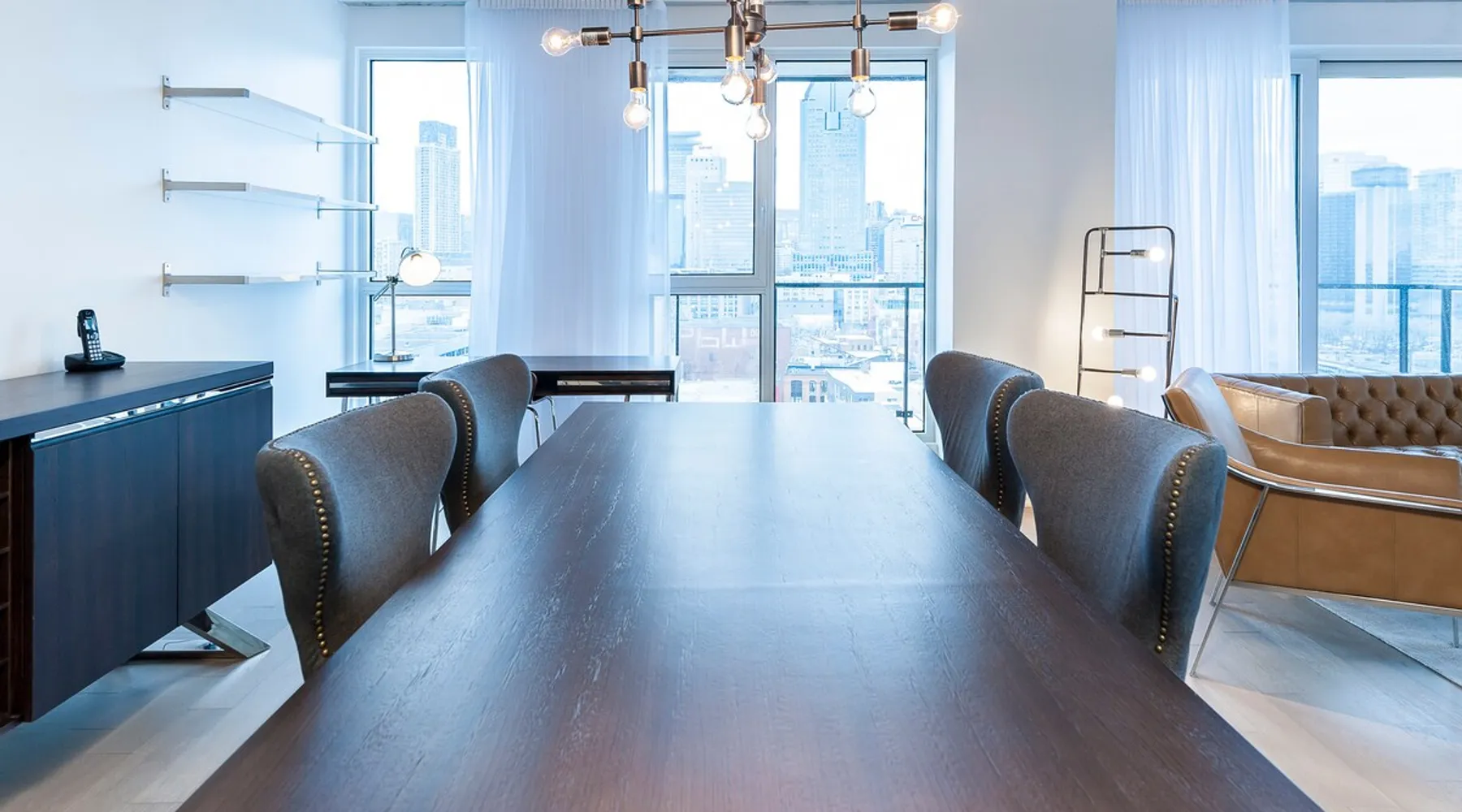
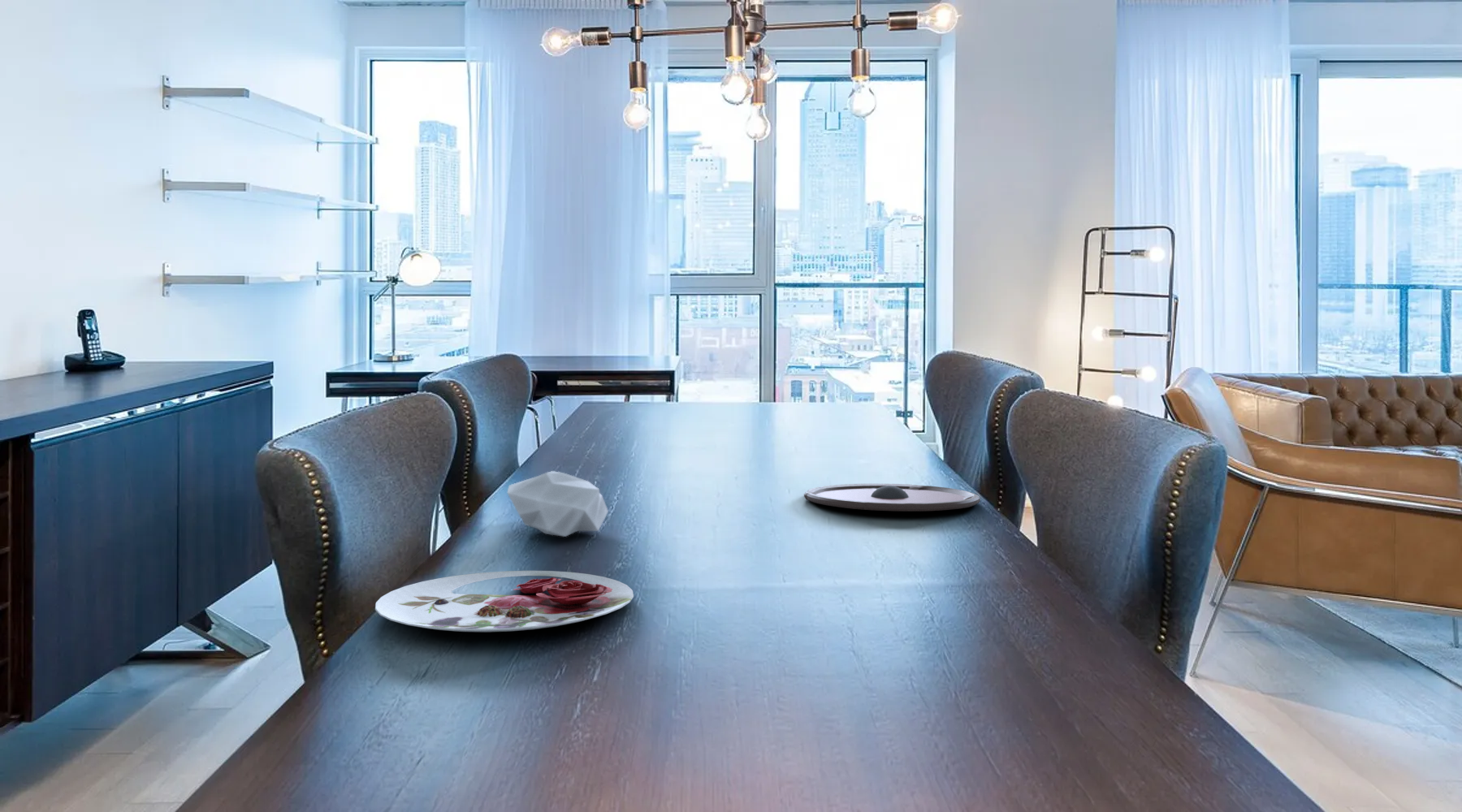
+ plate (890, 493)
+ bowl (558, 499)
+ plate (508, 595)
